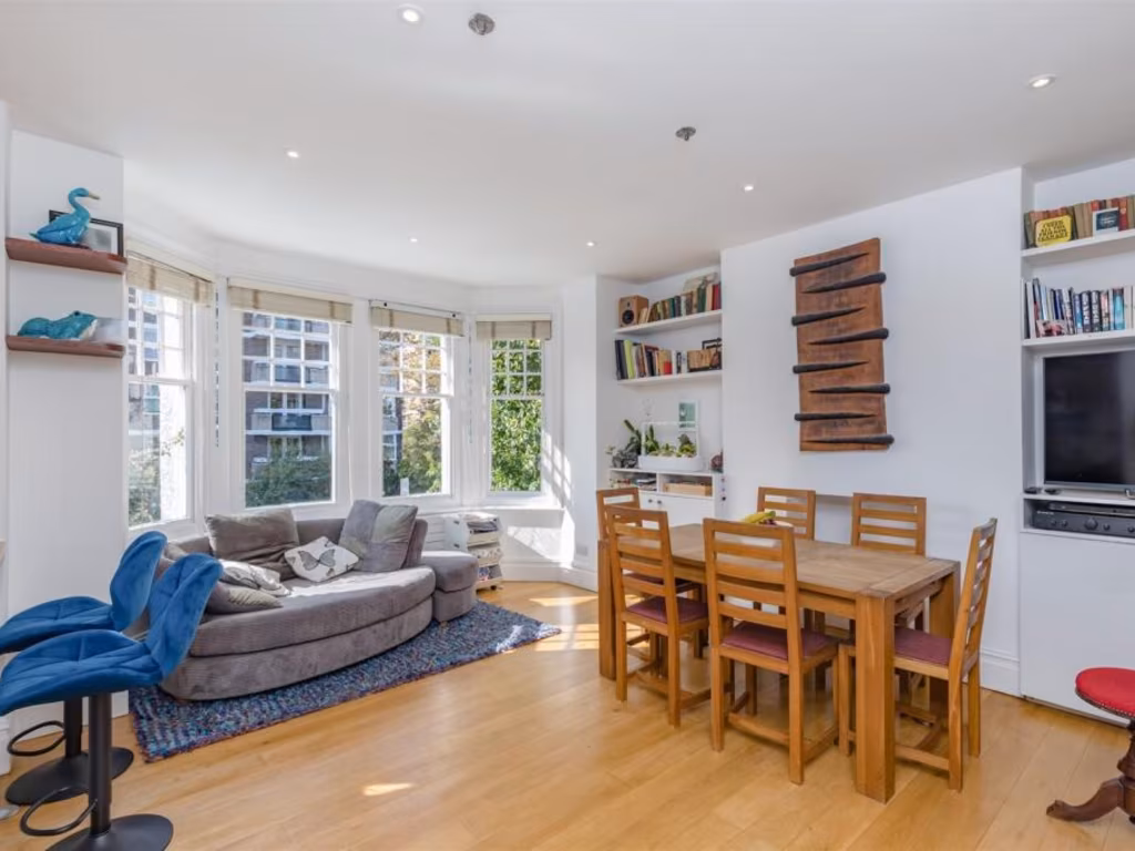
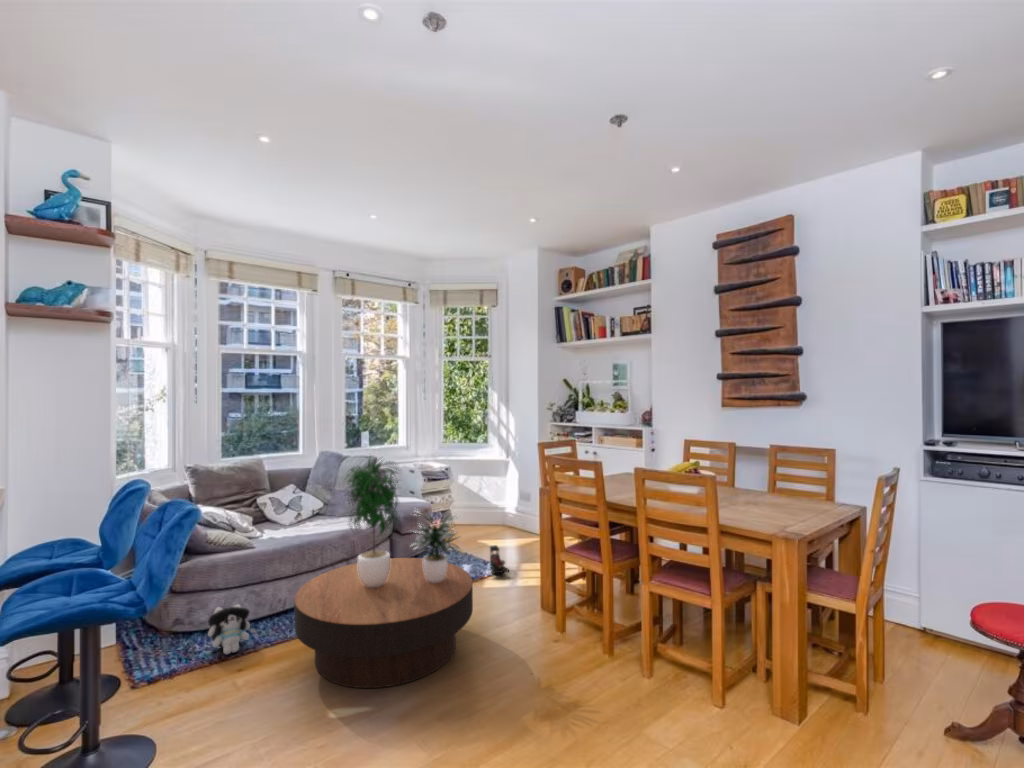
+ toy train (497, 561)
+ potted plant (398, 514)
+ coffee table (387, 617)
+ plush toy (231, 627)
